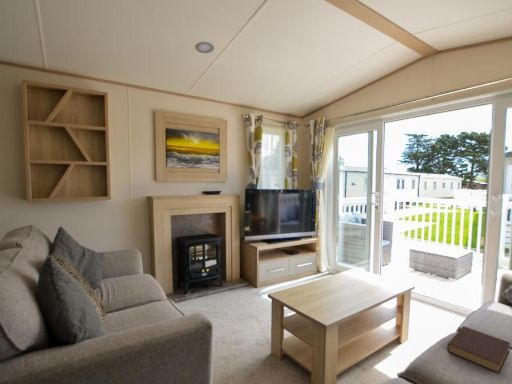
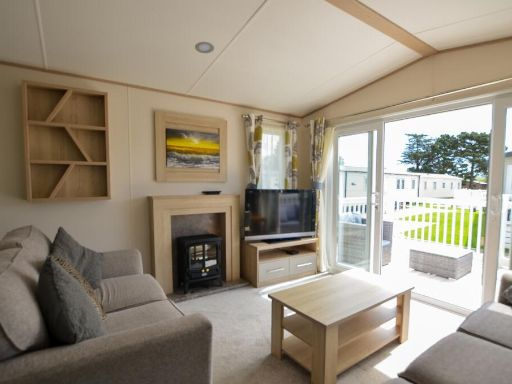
- book (478, 346)
